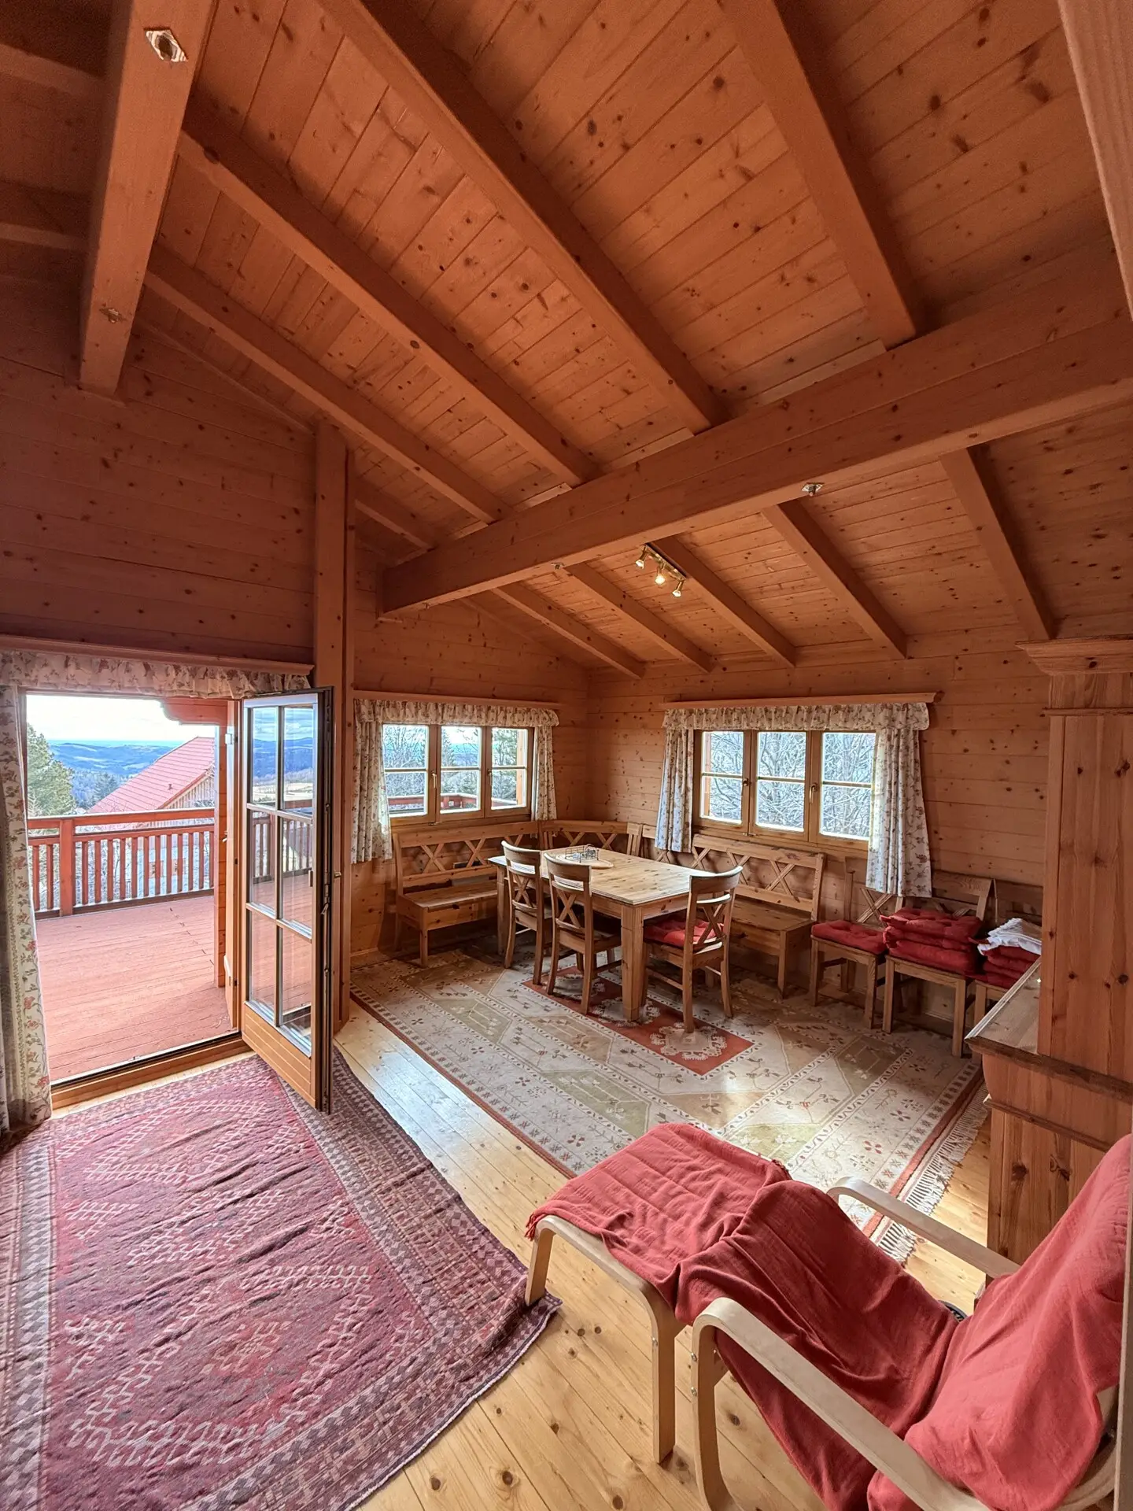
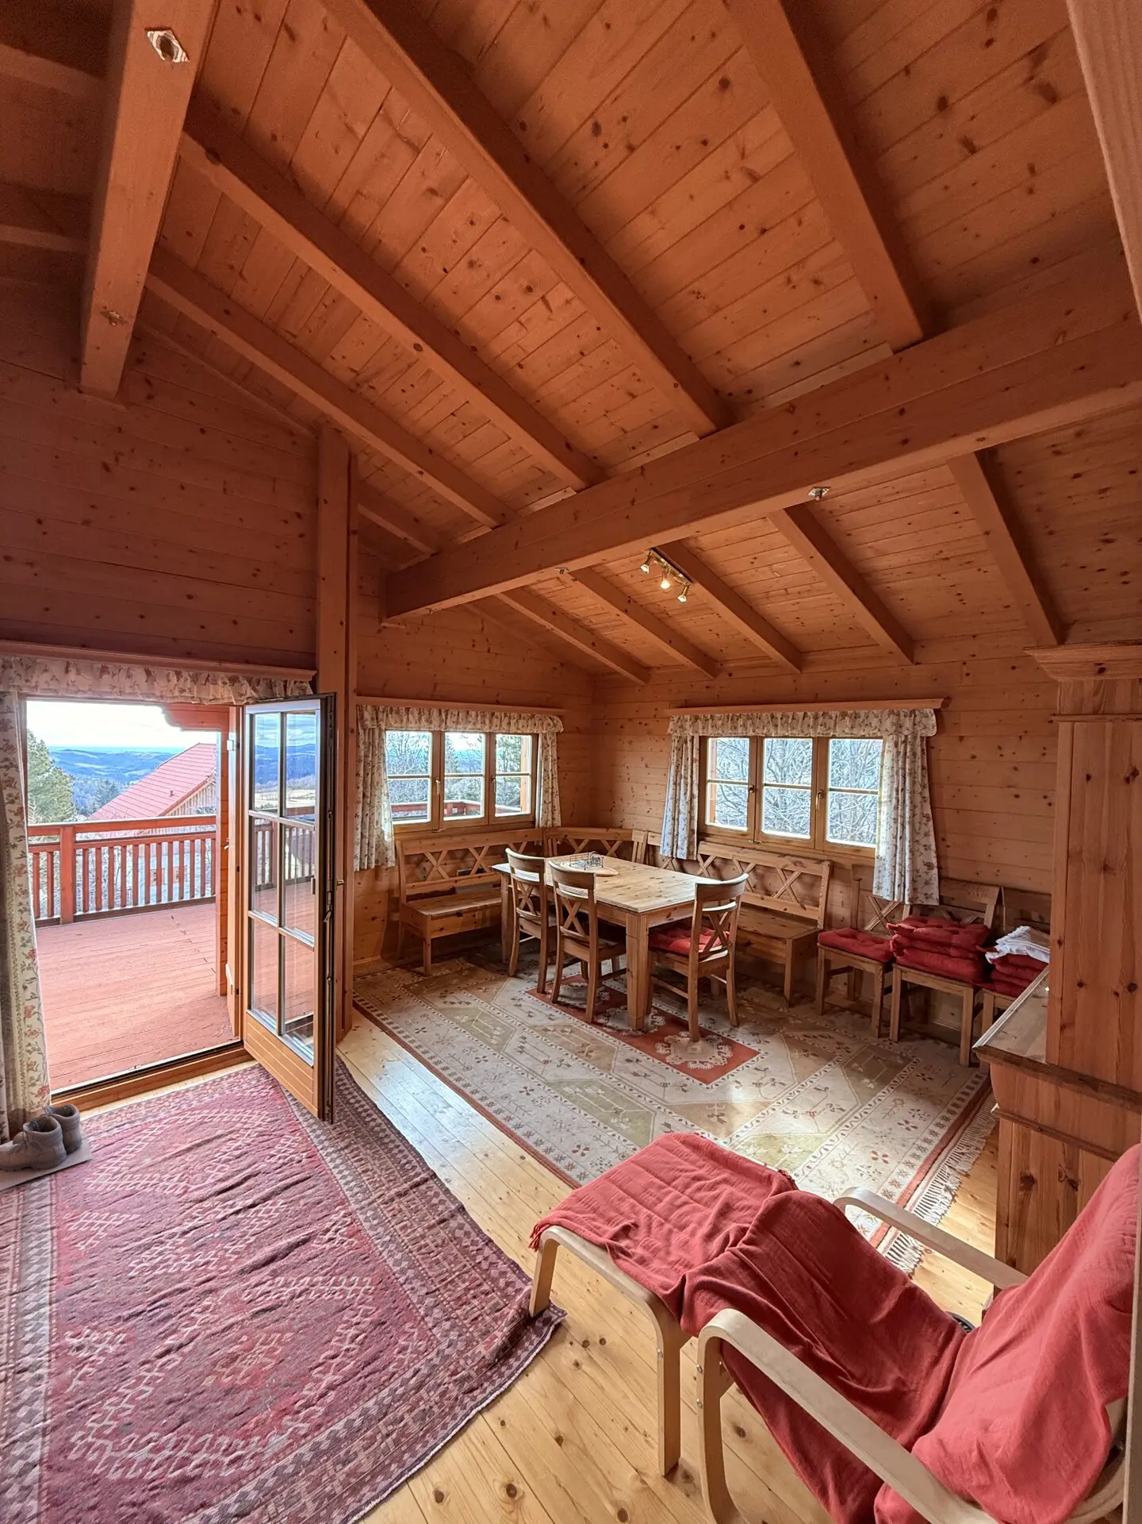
+ boots (40, 1132)
